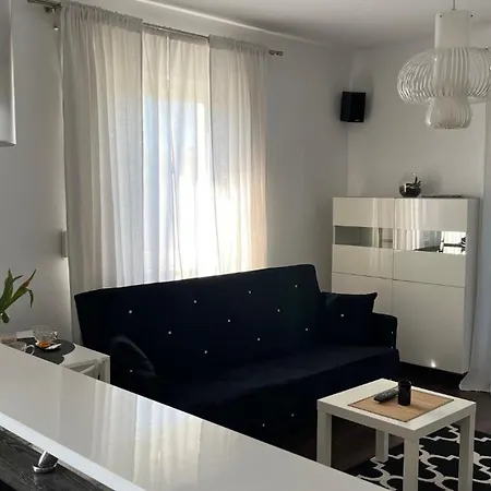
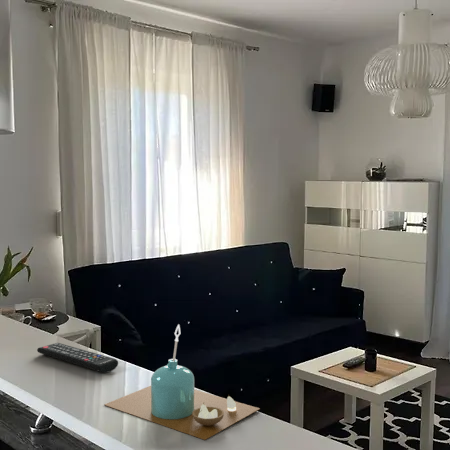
+ candle (181, 366)
+ remote control (76, 357)
